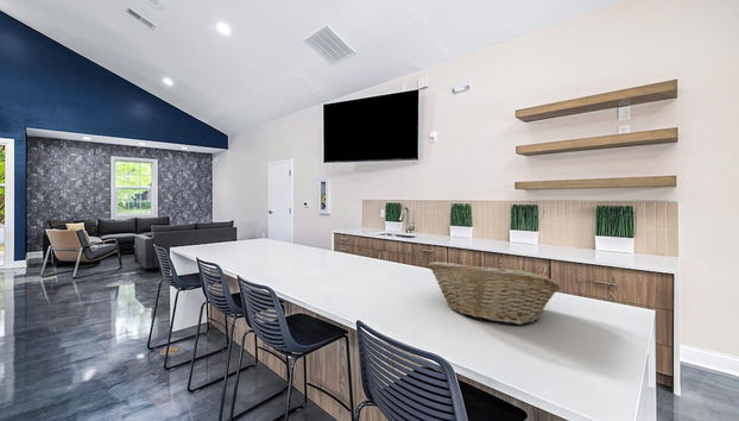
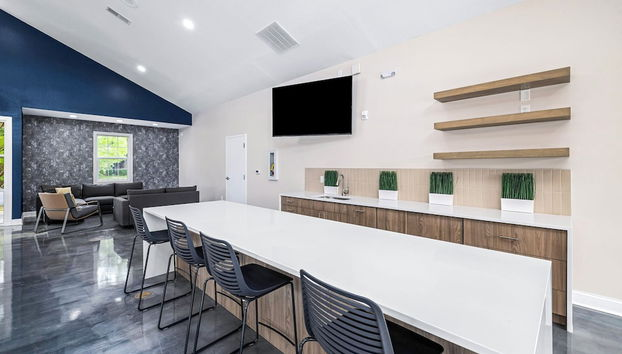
- fruit basket (488, 285)
